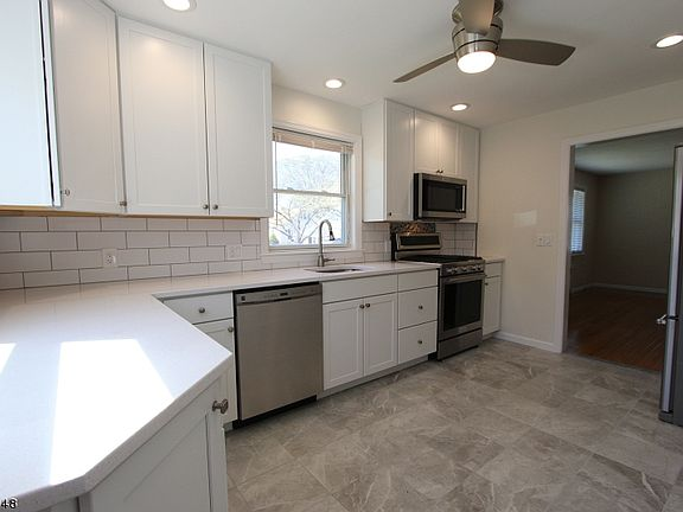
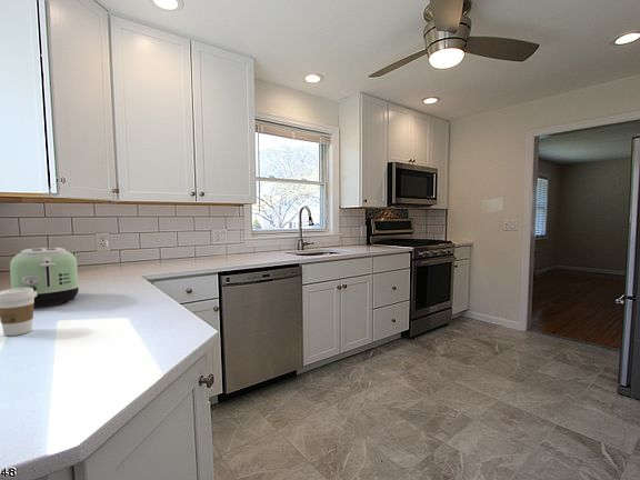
+ coffee cup (17, 311)
+ toaster (46, 274)
